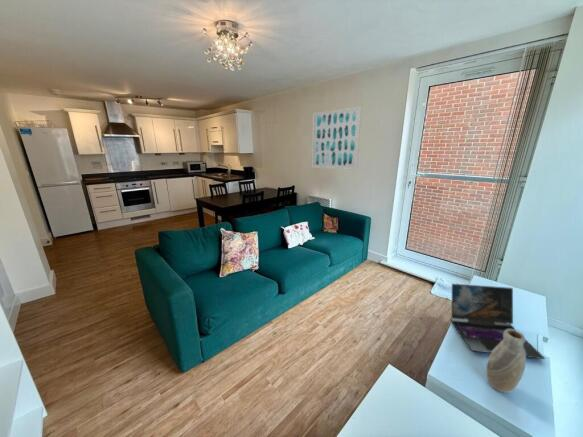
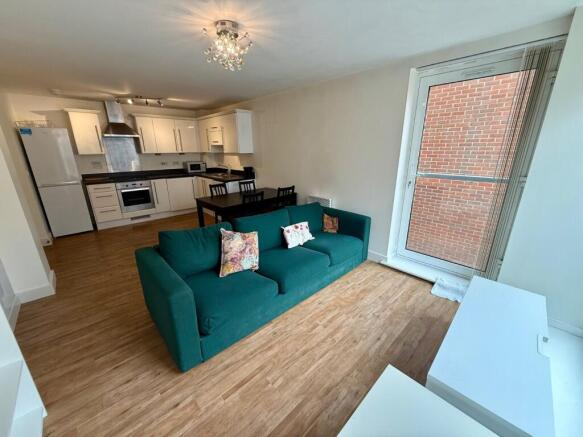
- laptop (493, 318)
- wall art (333, 140)
- vase (506, 361)
